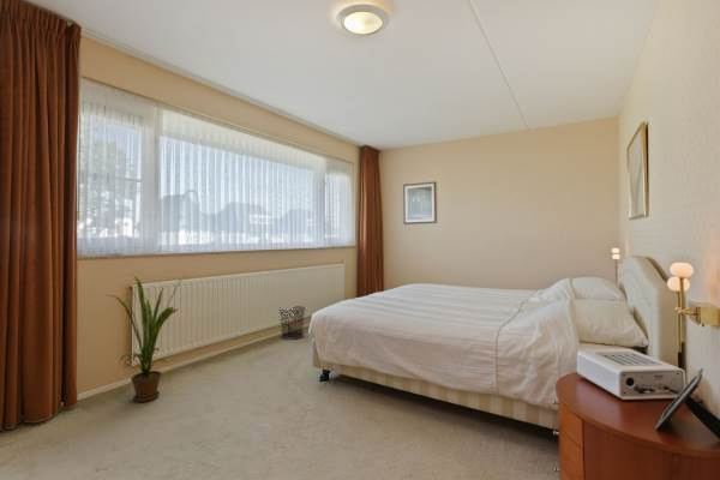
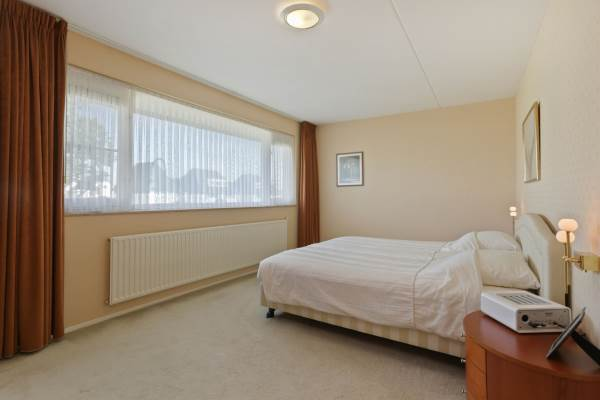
- house plant (139, 336)
- waste bin (293, 322)
